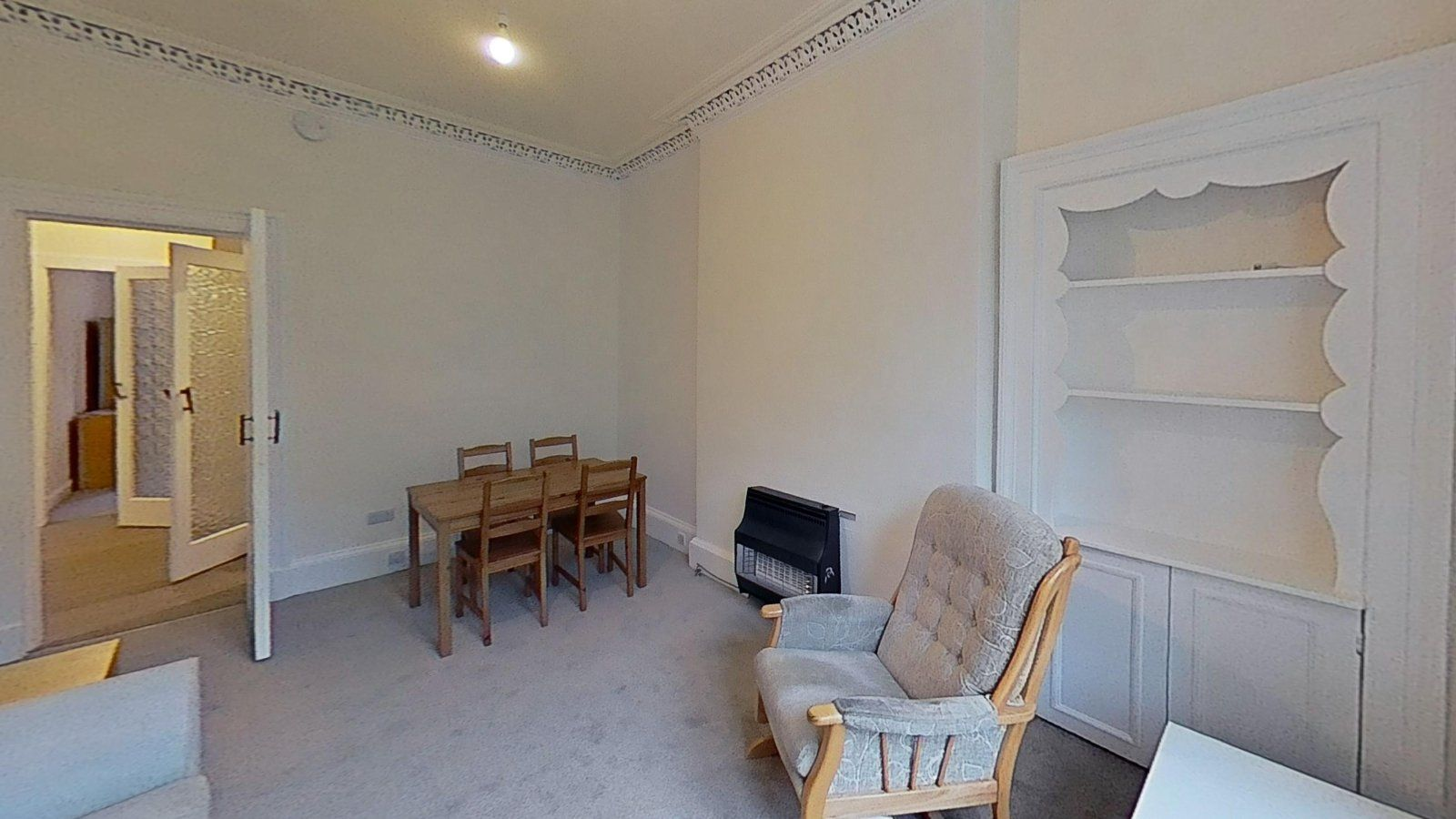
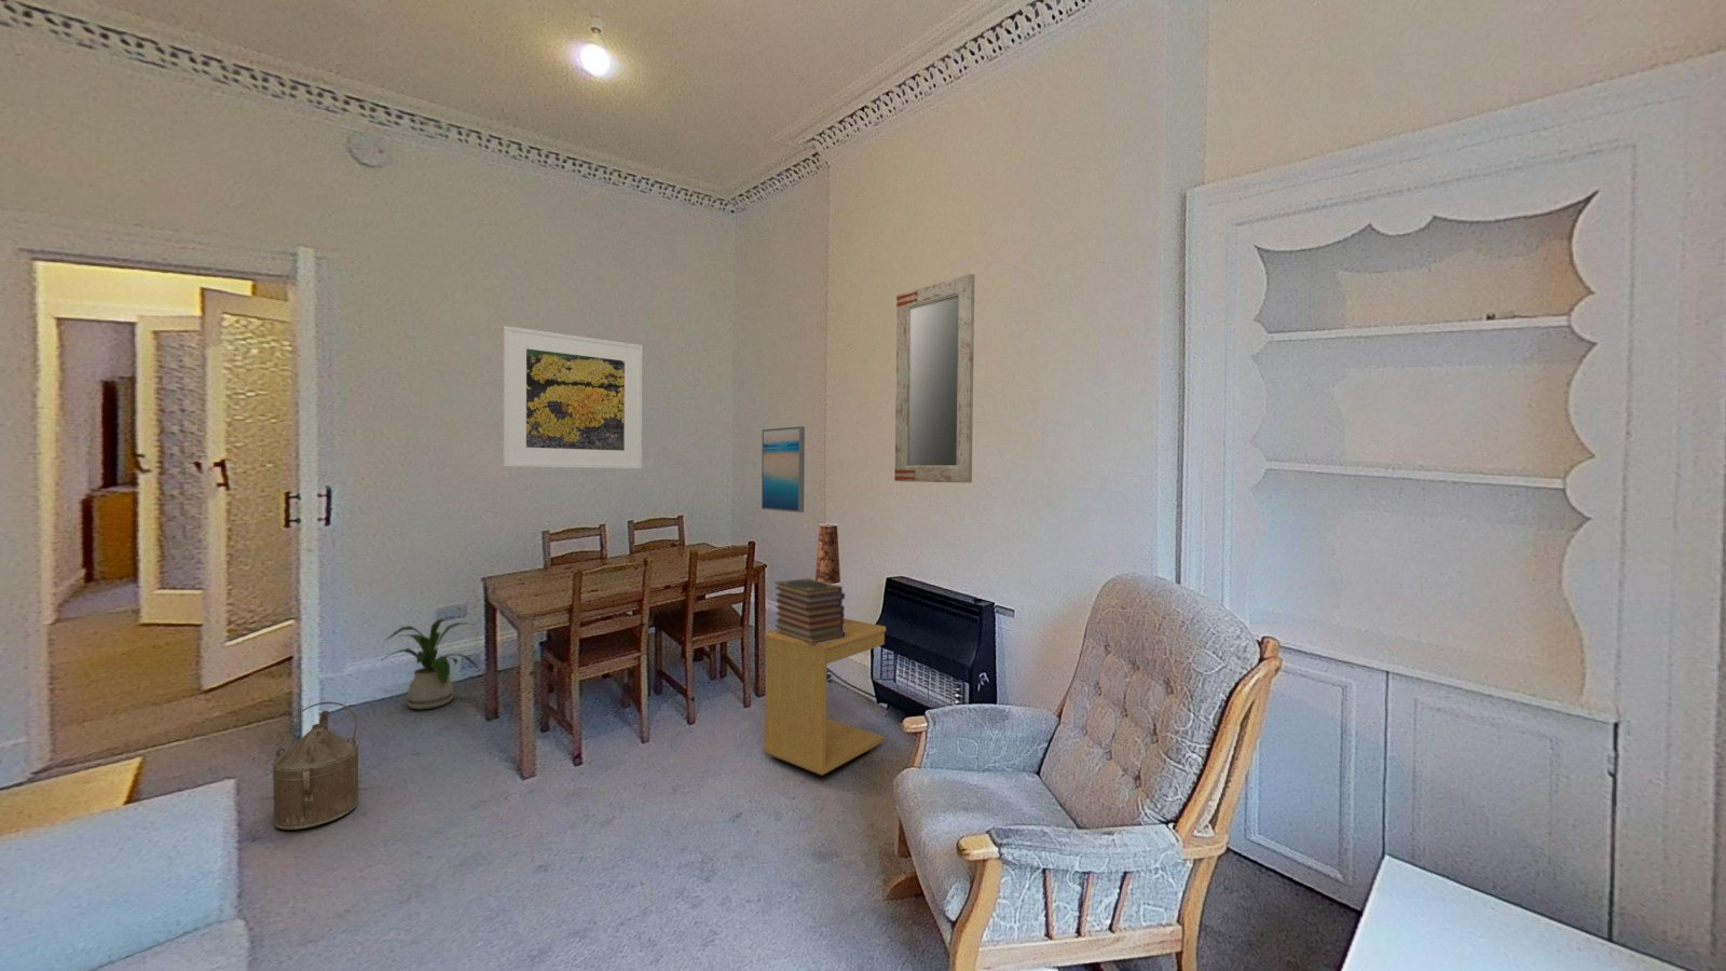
+ home mirror (932, 383)
+ book stack (808, 608)
+ watering can (317, 761)
+ house plant (430, 656)
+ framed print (577, 402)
+ side table (825, 690)
+ table lamp (827, 571)
+ wall art (782, 469)
